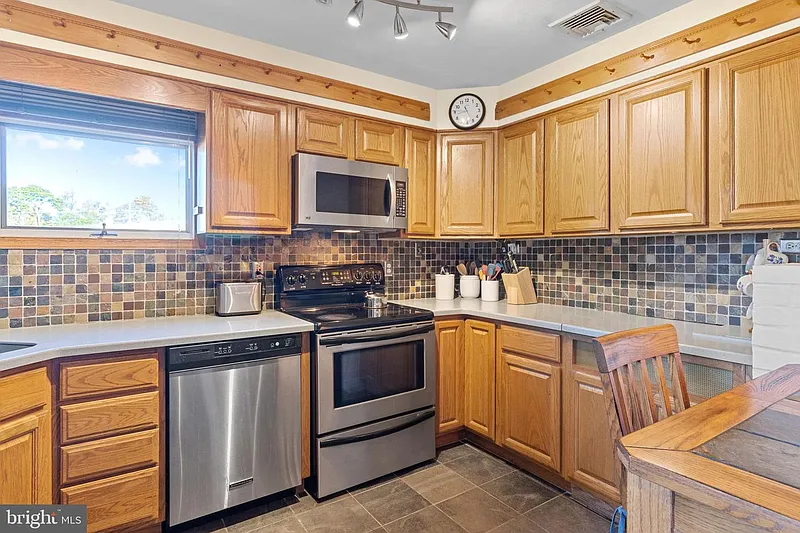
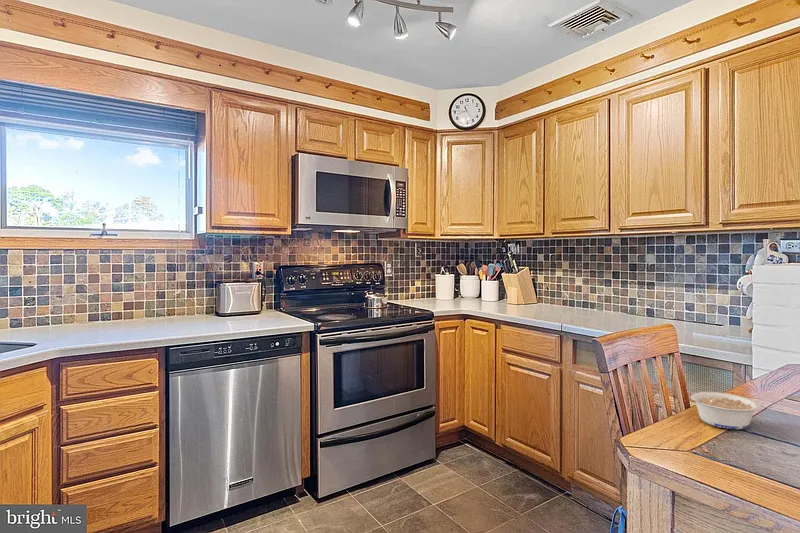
+ legume (723, 409)
